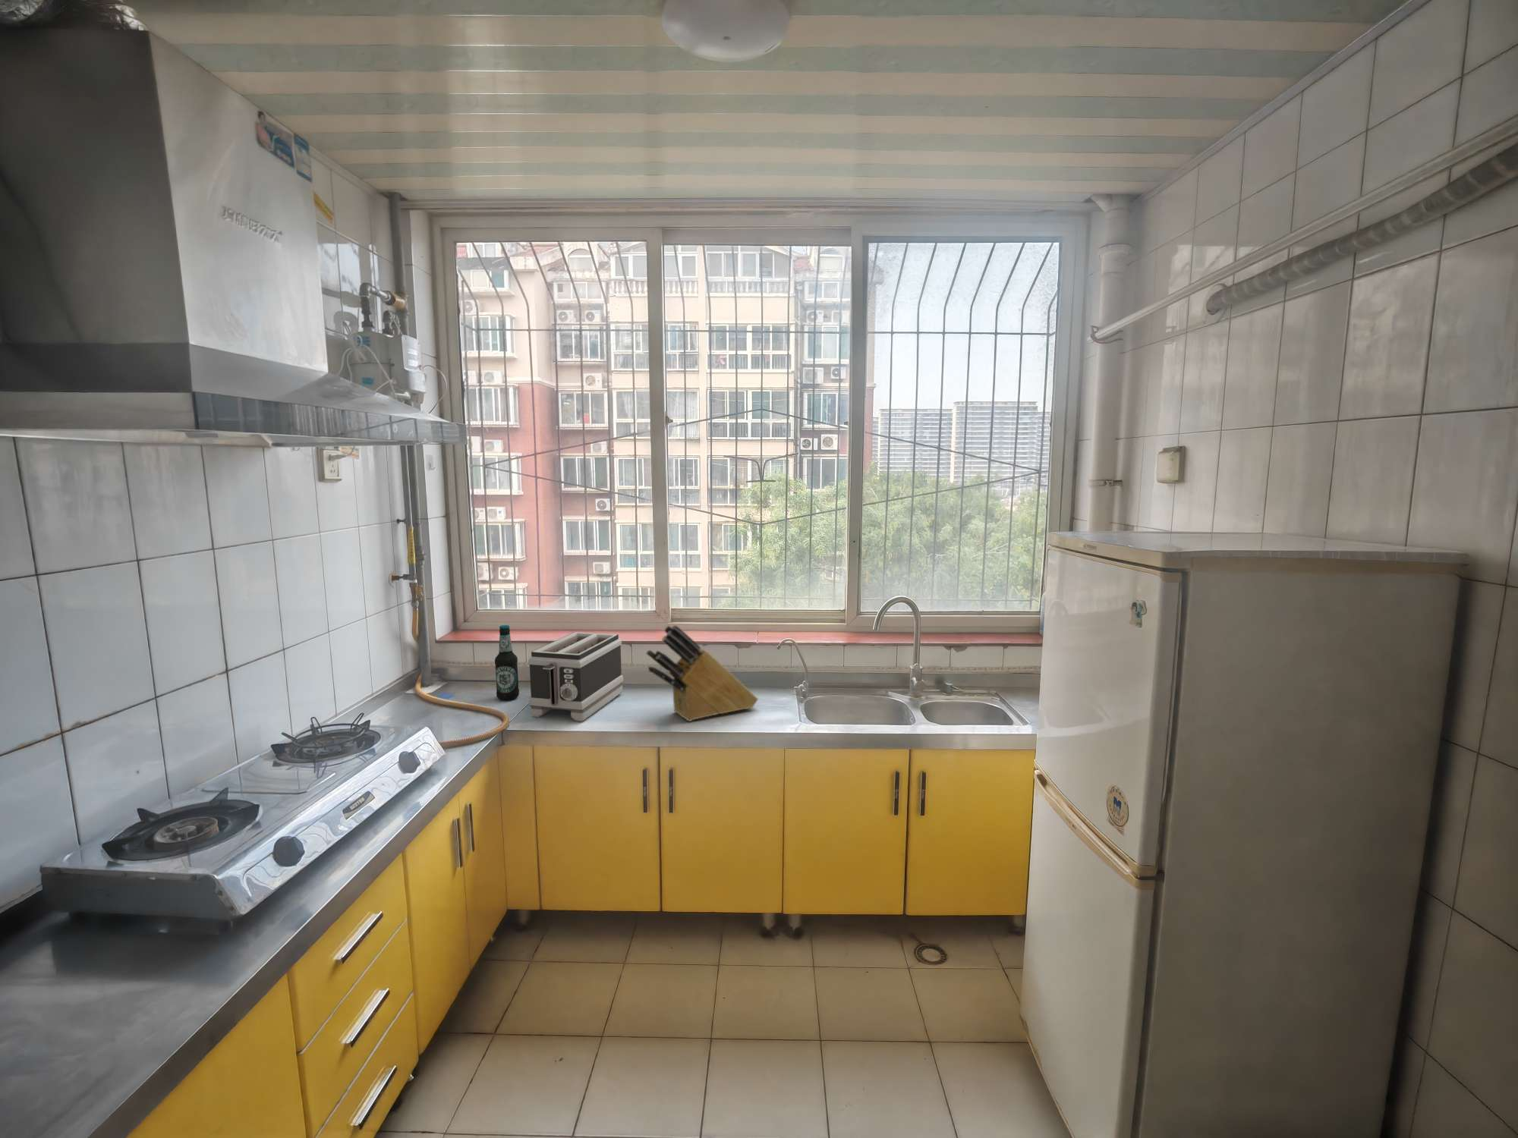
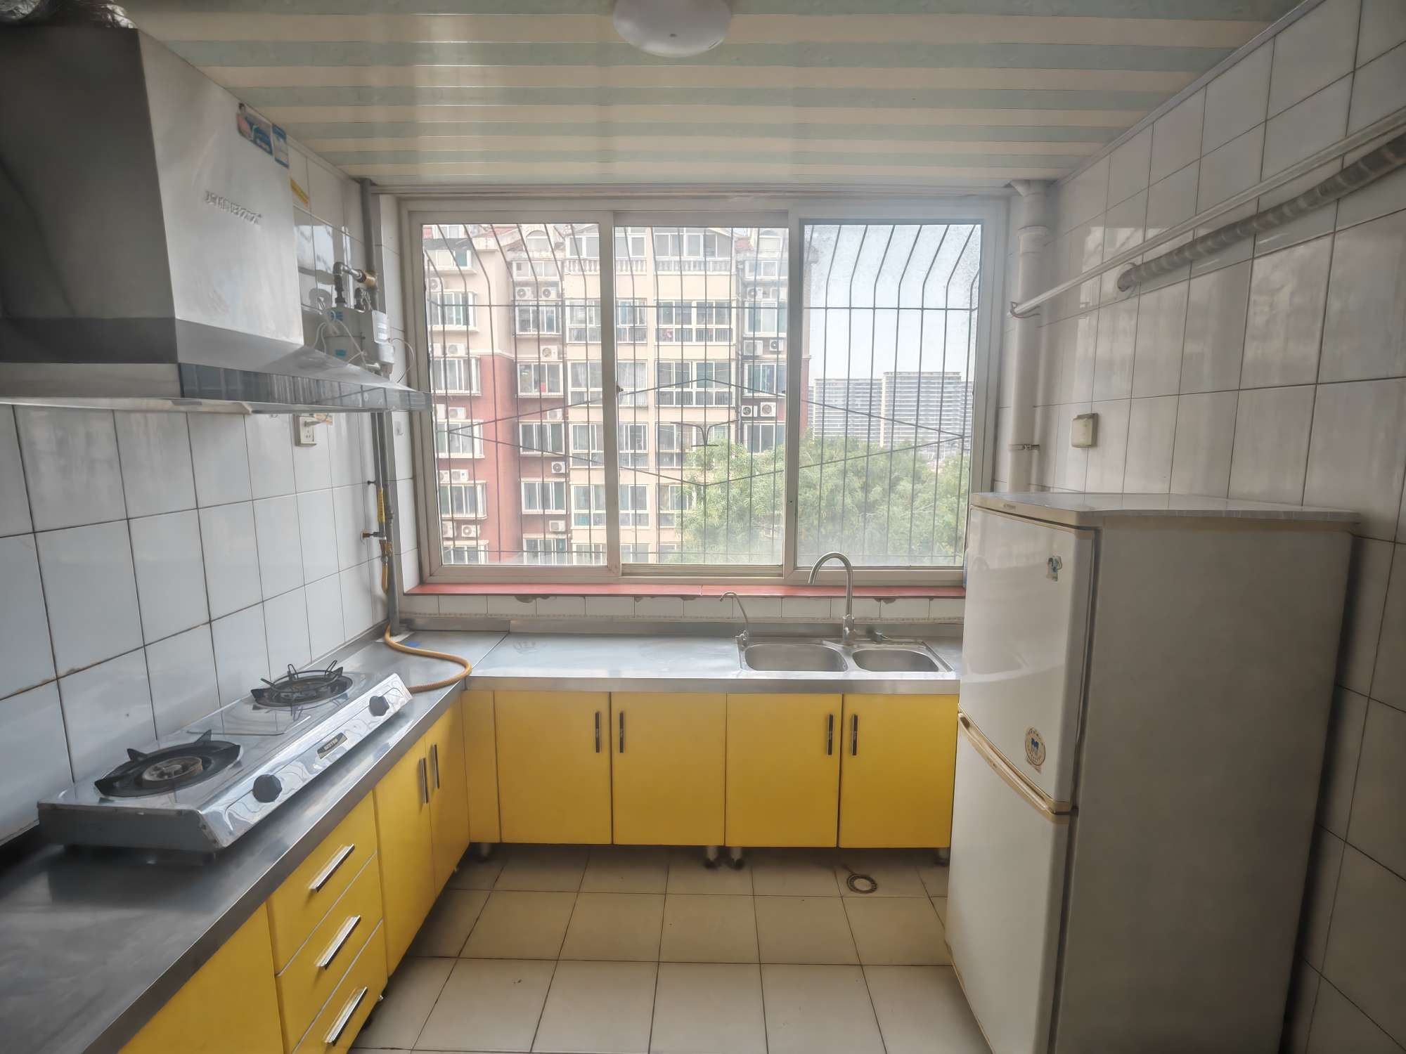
- knife block (702, 666)
- toaster (575, 675)
- bottle (507, 661)
